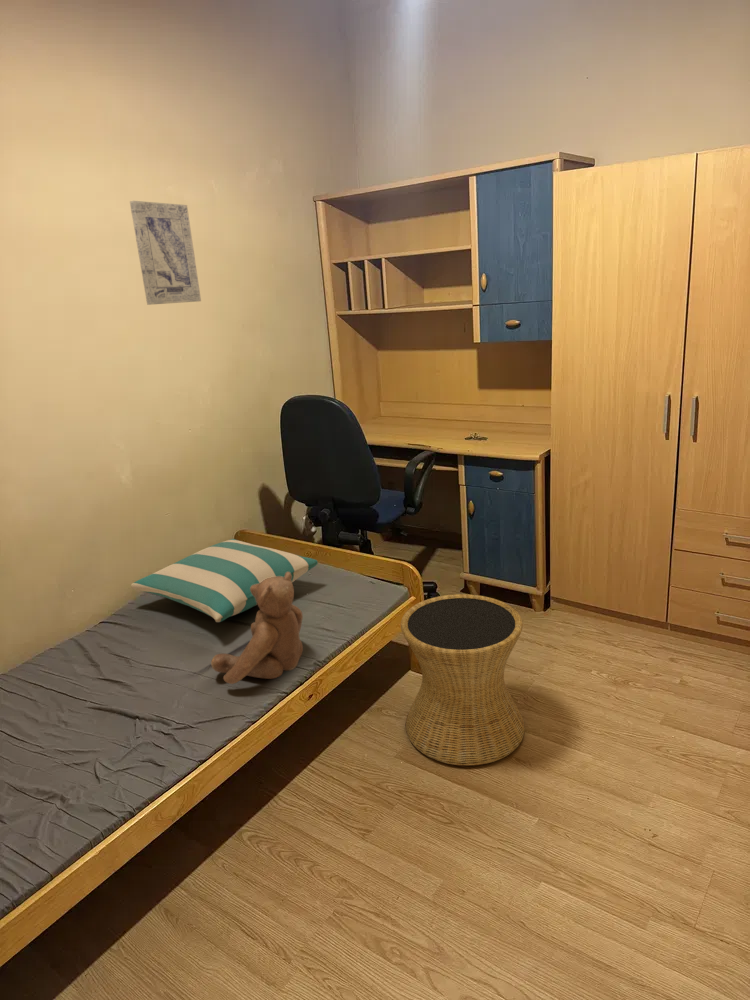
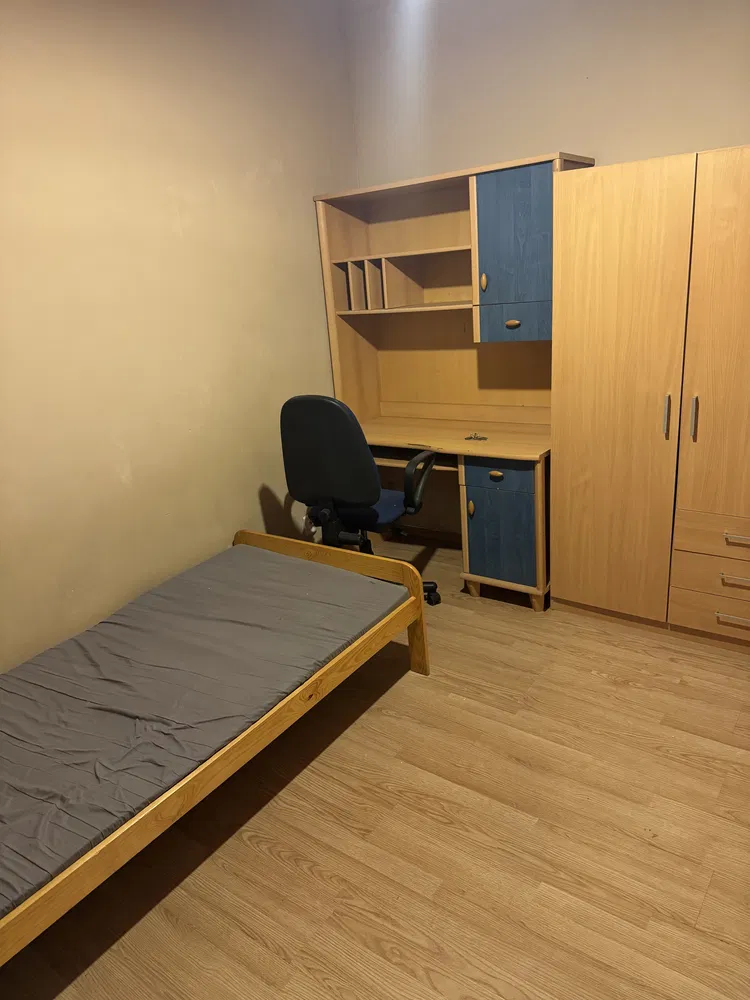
- pillow (226, 576)
- side table (462, 674)
- teddy bear (259, 620)
- wall art (167, 254)
